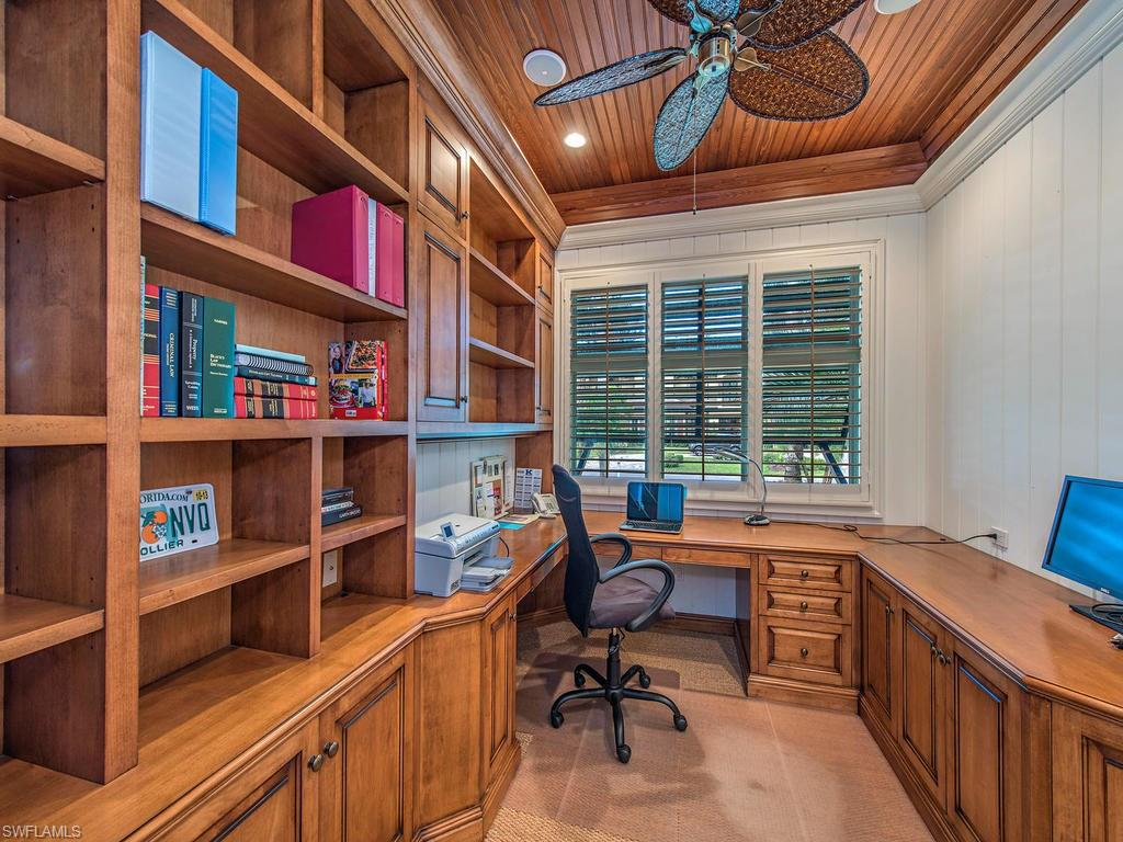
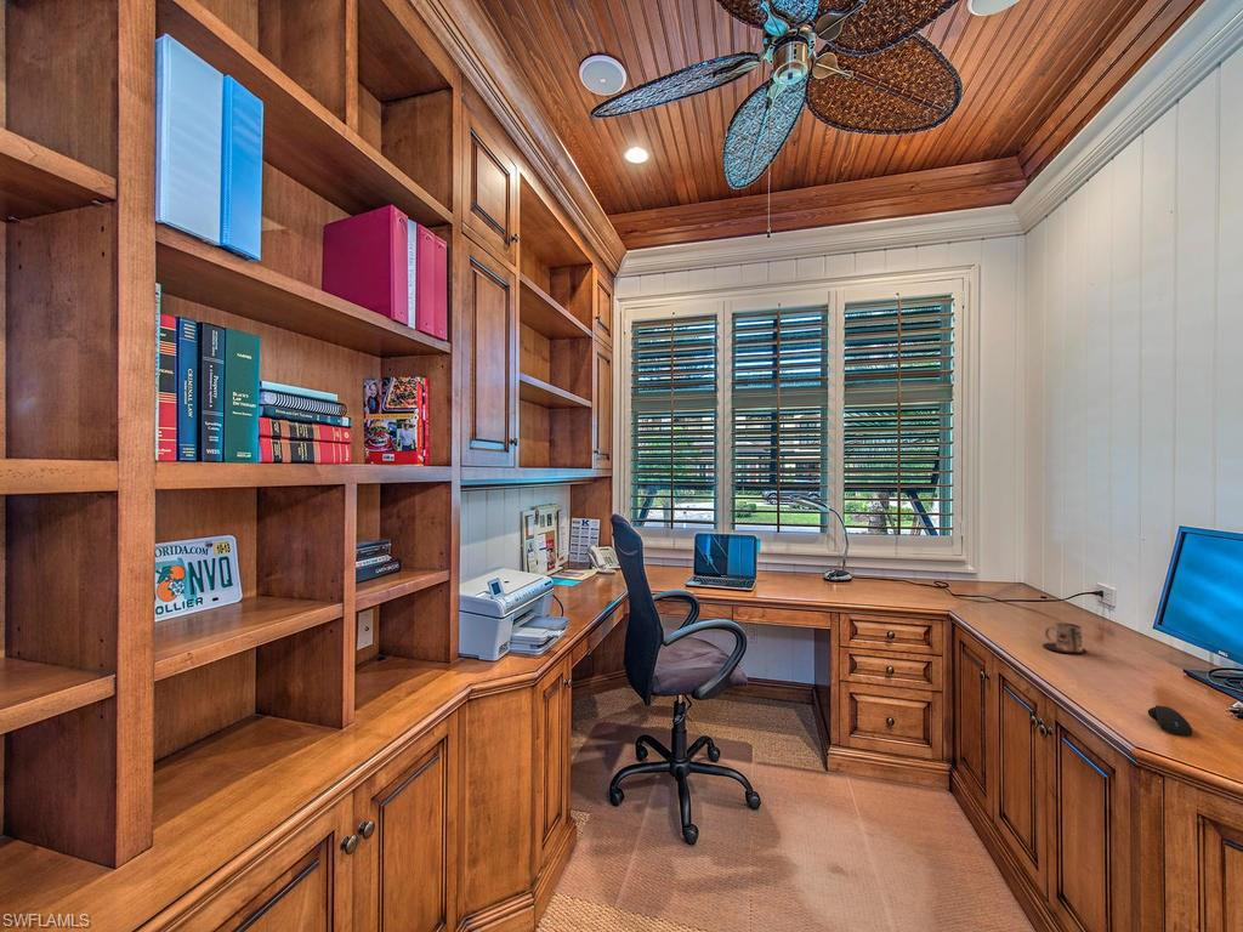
+ mug (1063, 636)
+ computer mouse (1169, 718)
